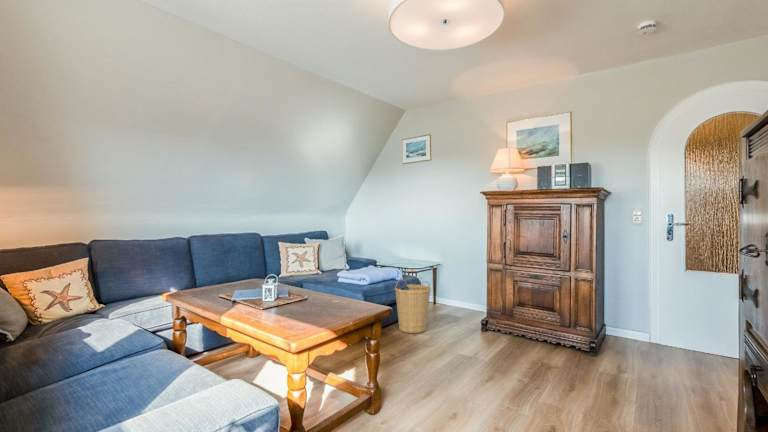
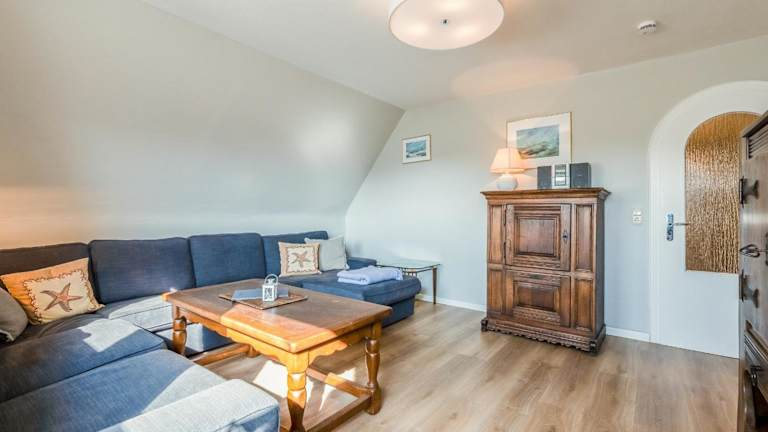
- basket (412, 304)
